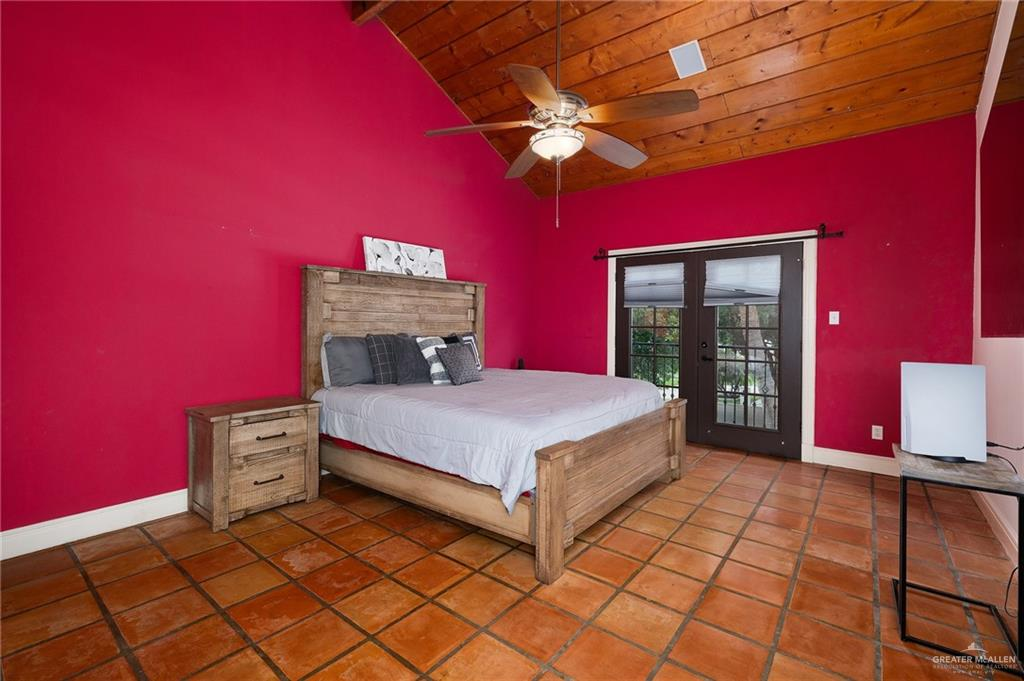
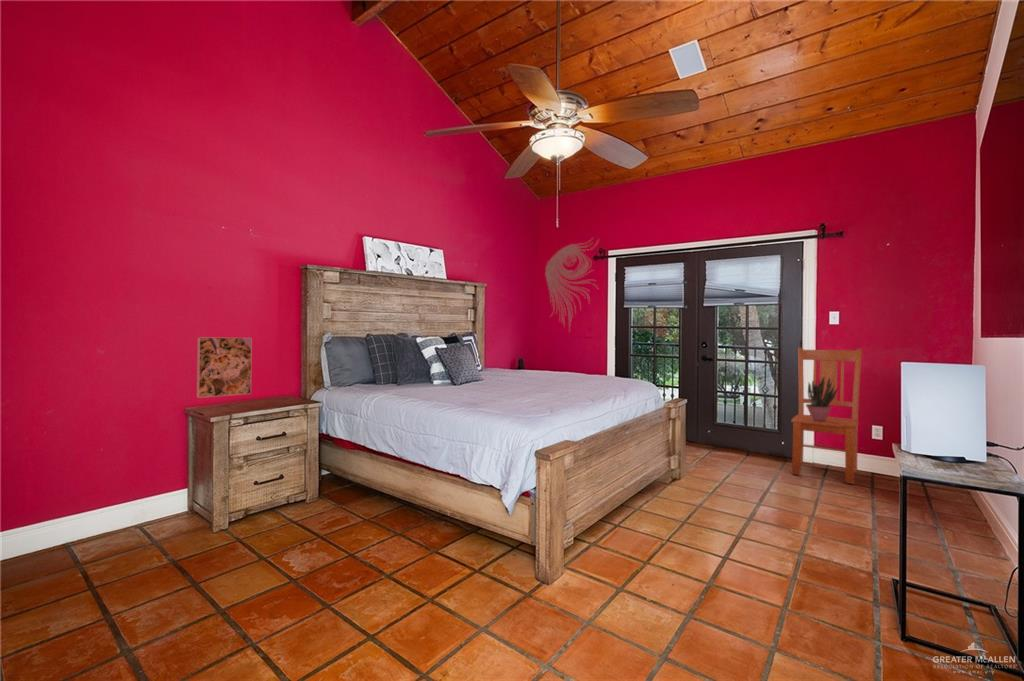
+ wall sculpture (570, 286)
+ potted plant (821, 398)
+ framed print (225, 366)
+ chair (829, 404)
